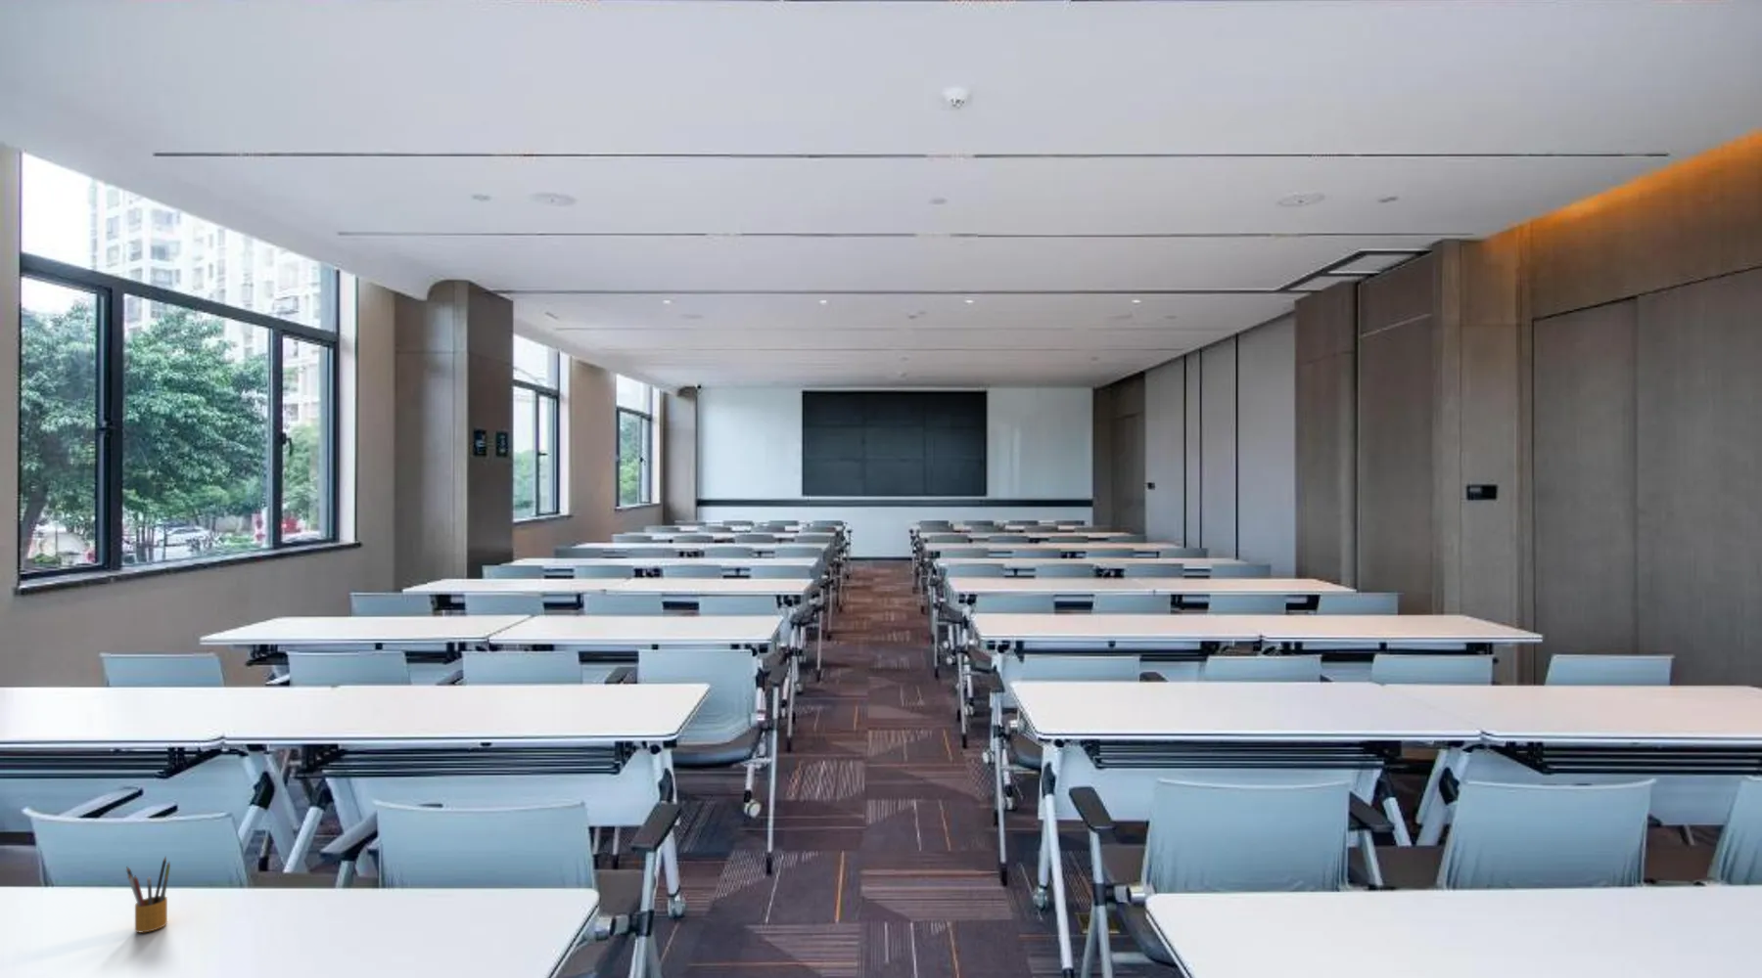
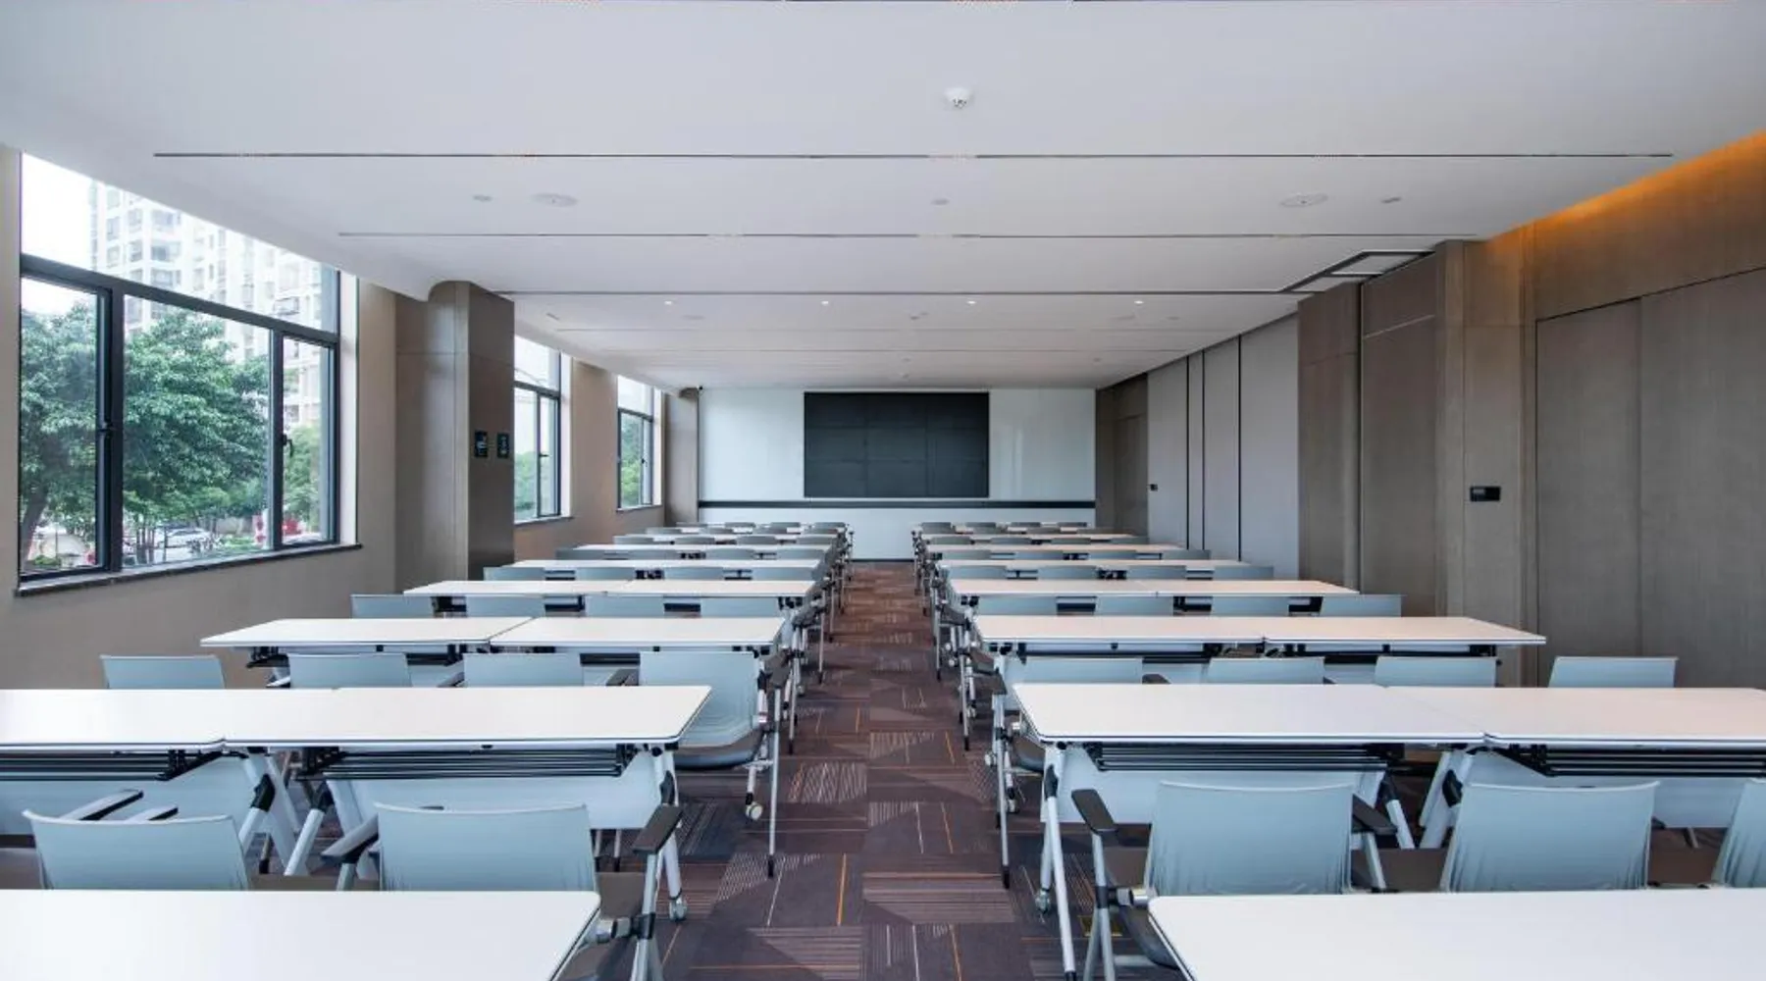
- pencil box (151, 894)
